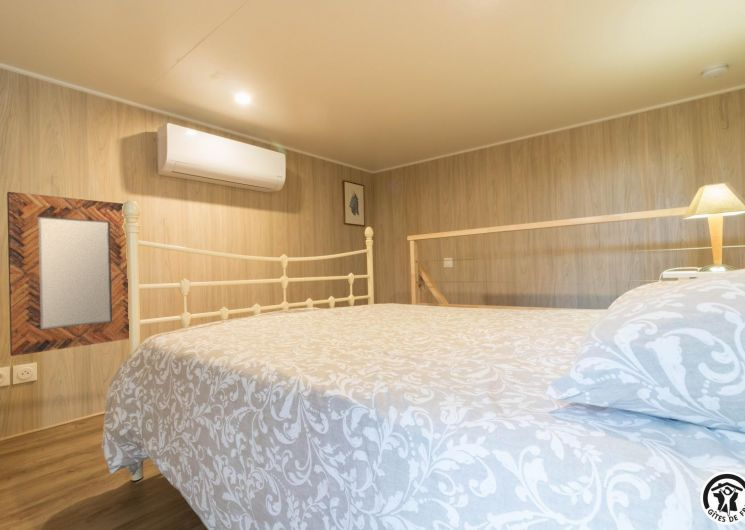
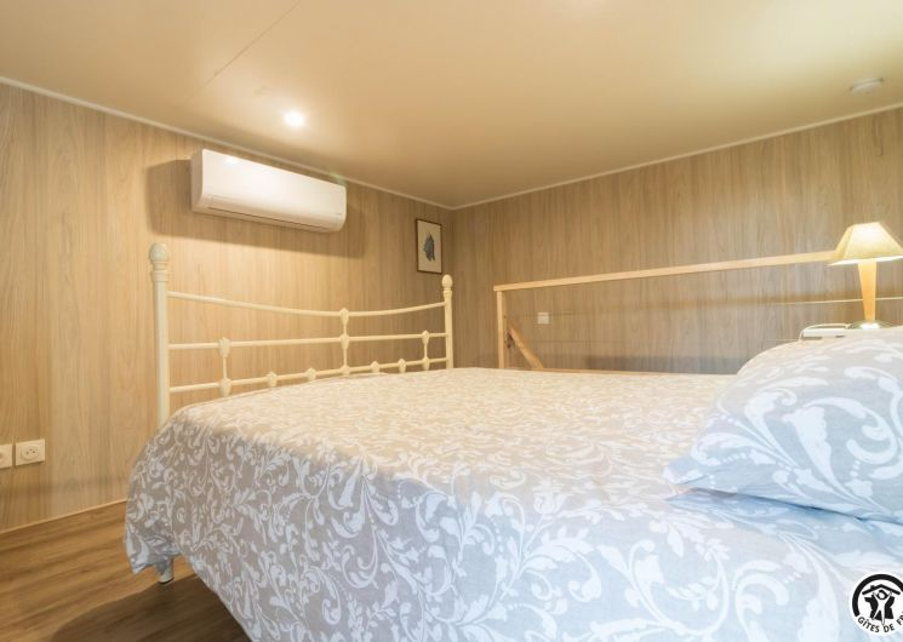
- home mirror (76, 272)
